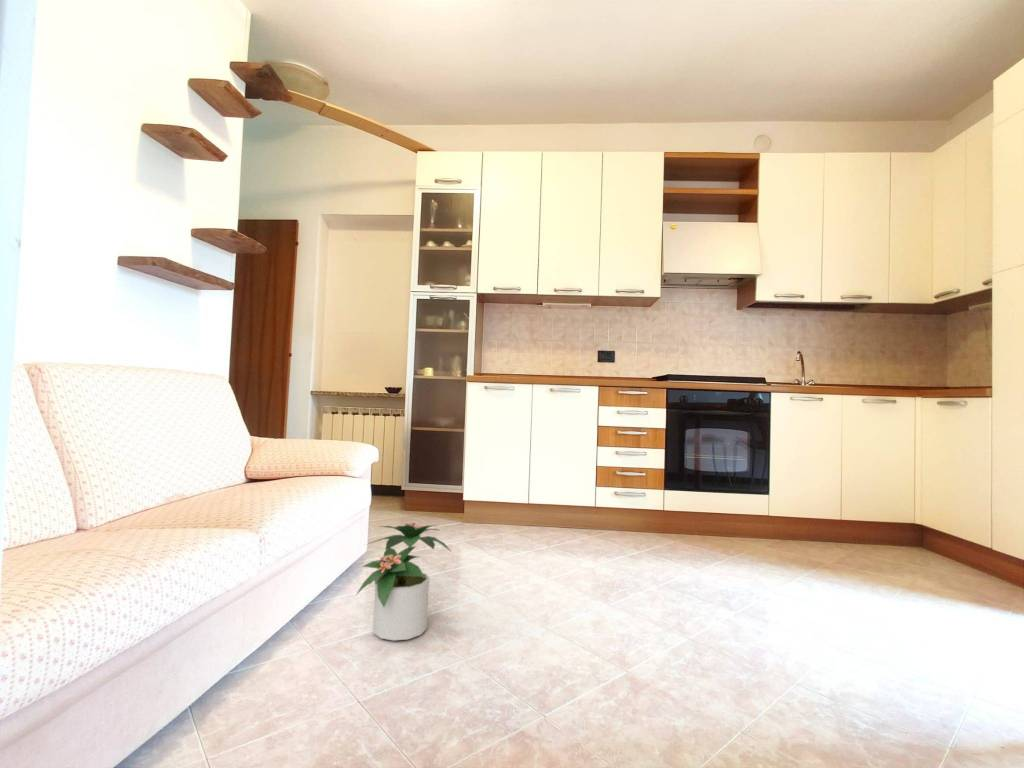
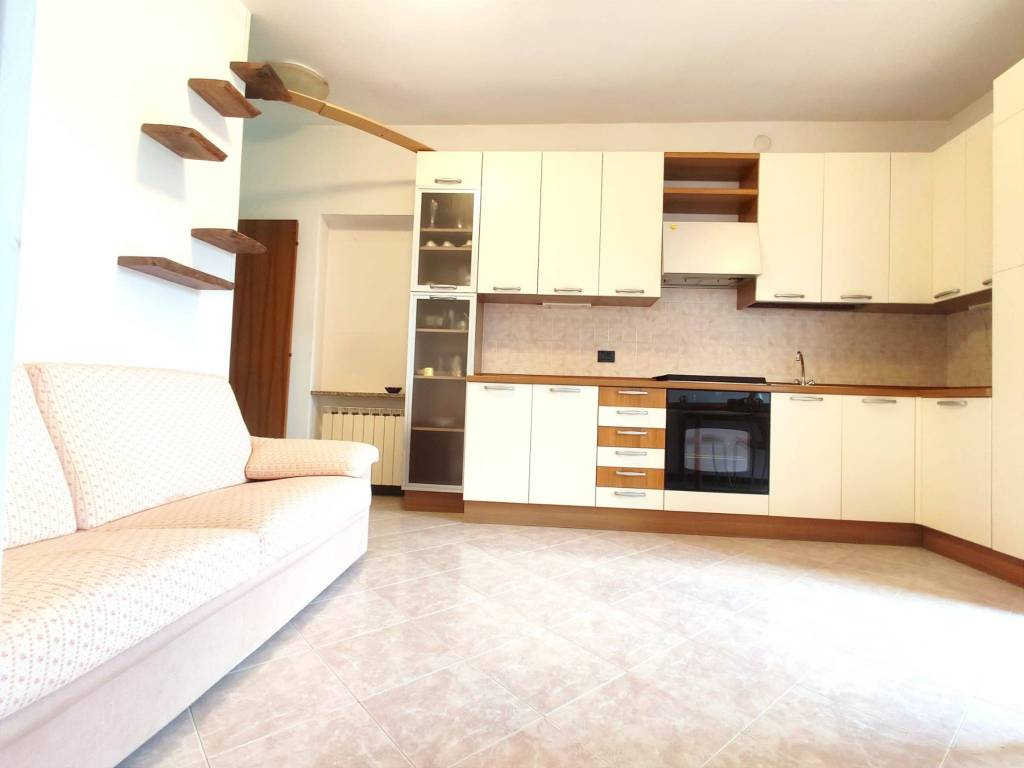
- potted plant (404, 573)
